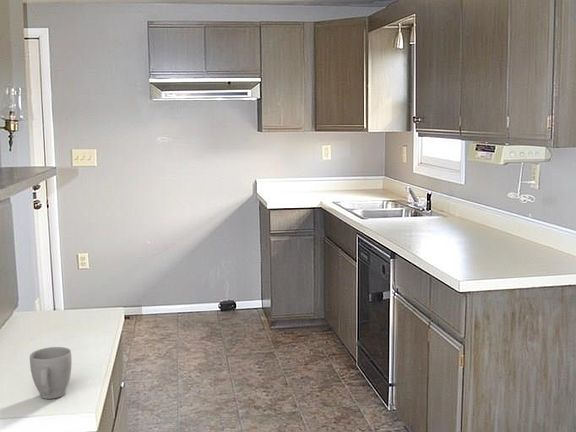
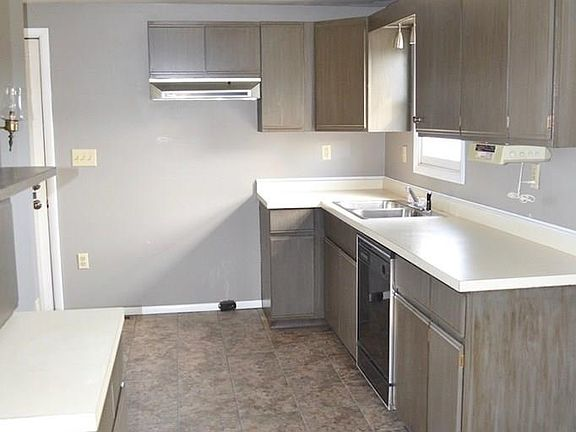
- mug (50, 376)
